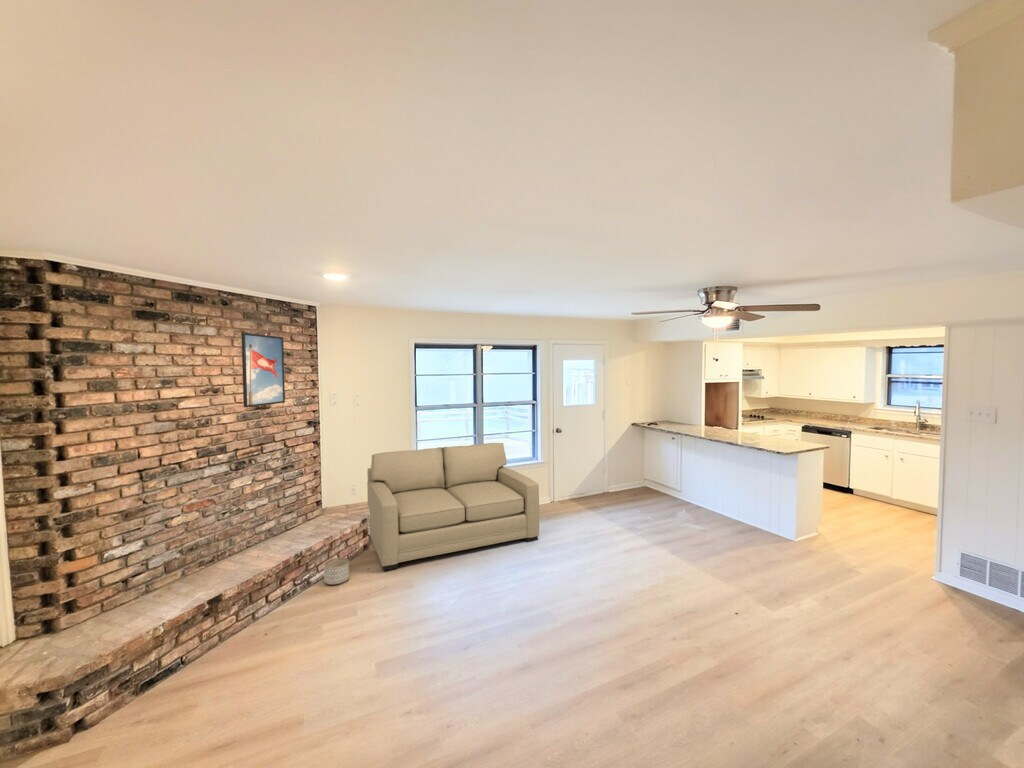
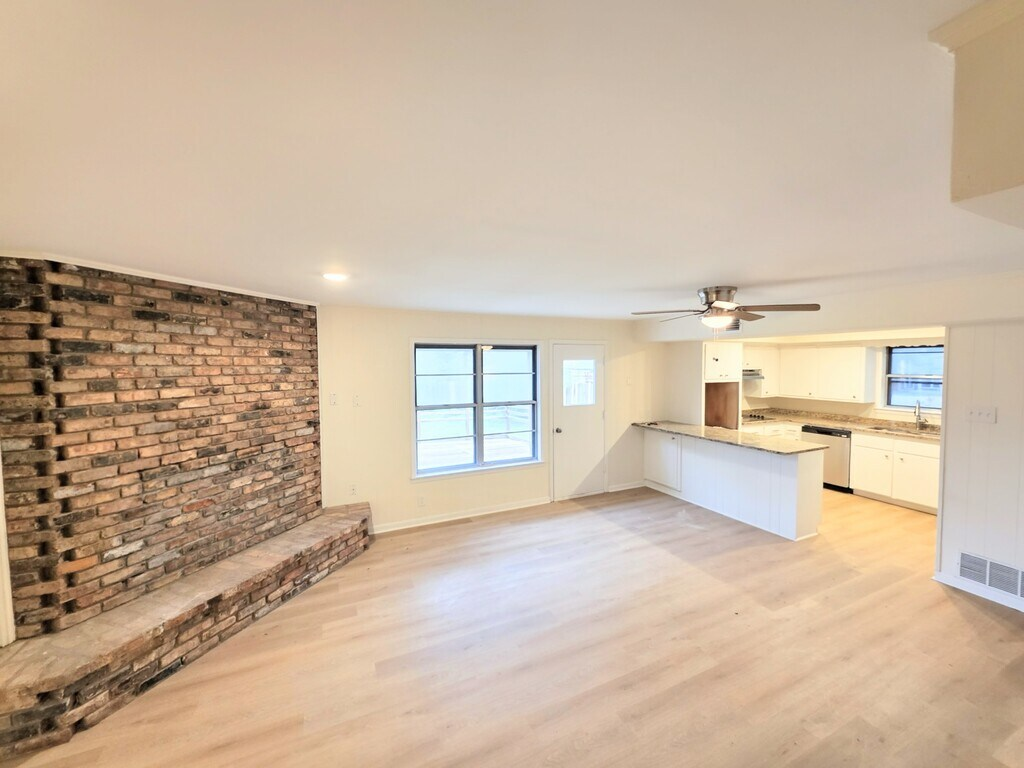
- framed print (264, 370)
- sofa (451, 494)
- planter (336, 571)
